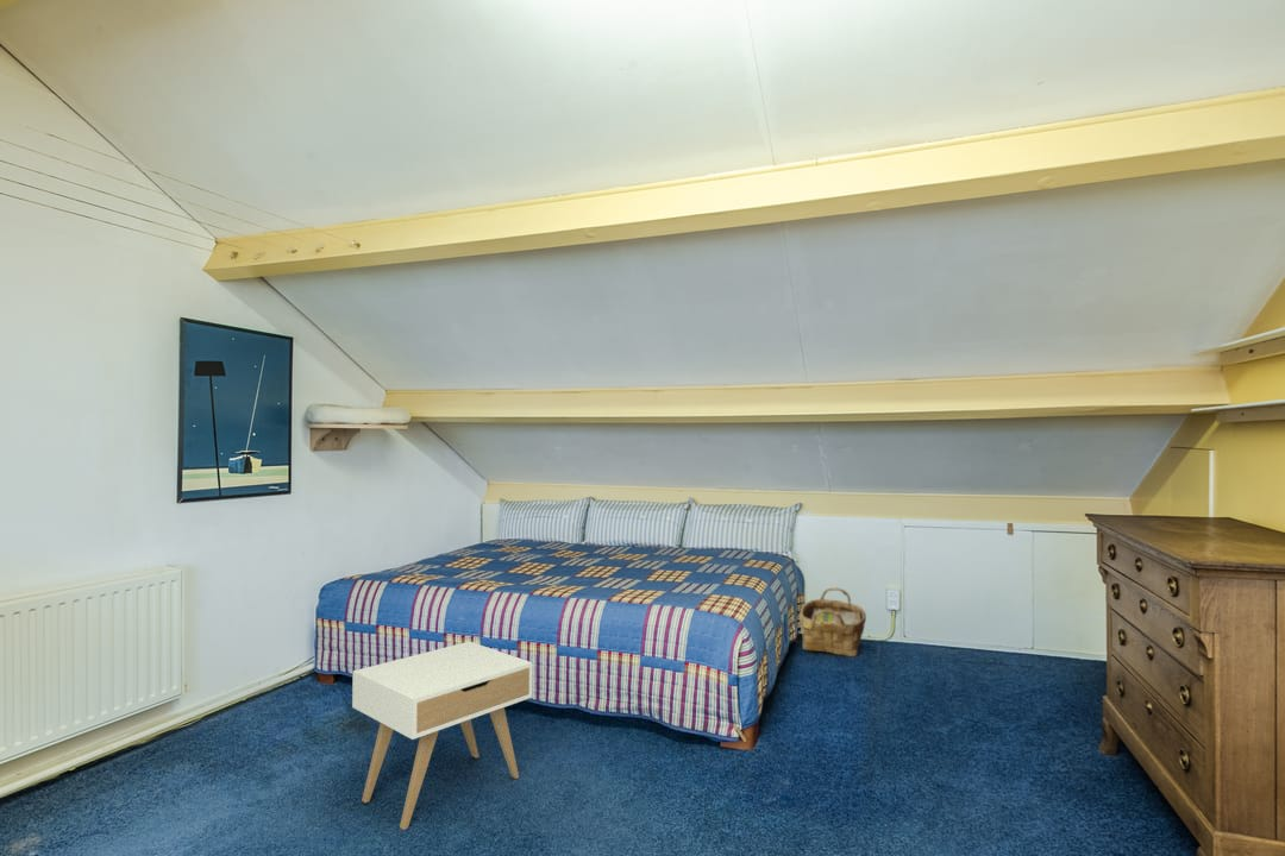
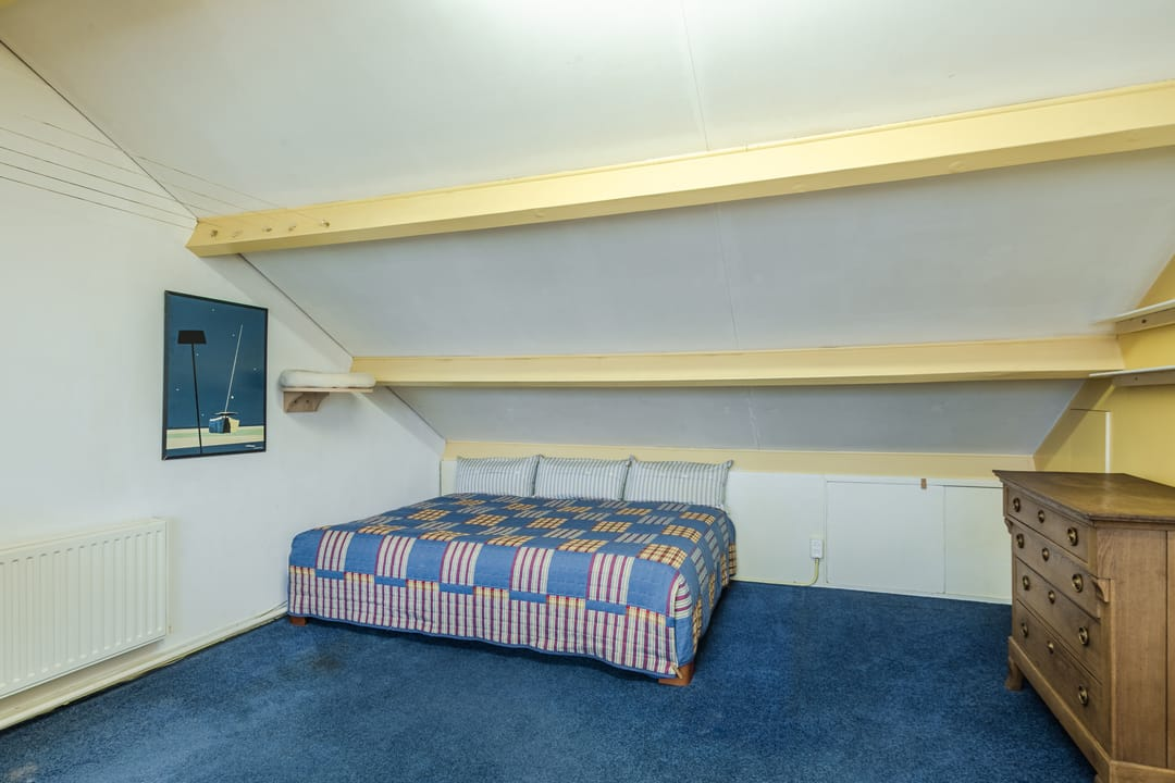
- nightstand (444, 728)
- woven basket (833, 621)
